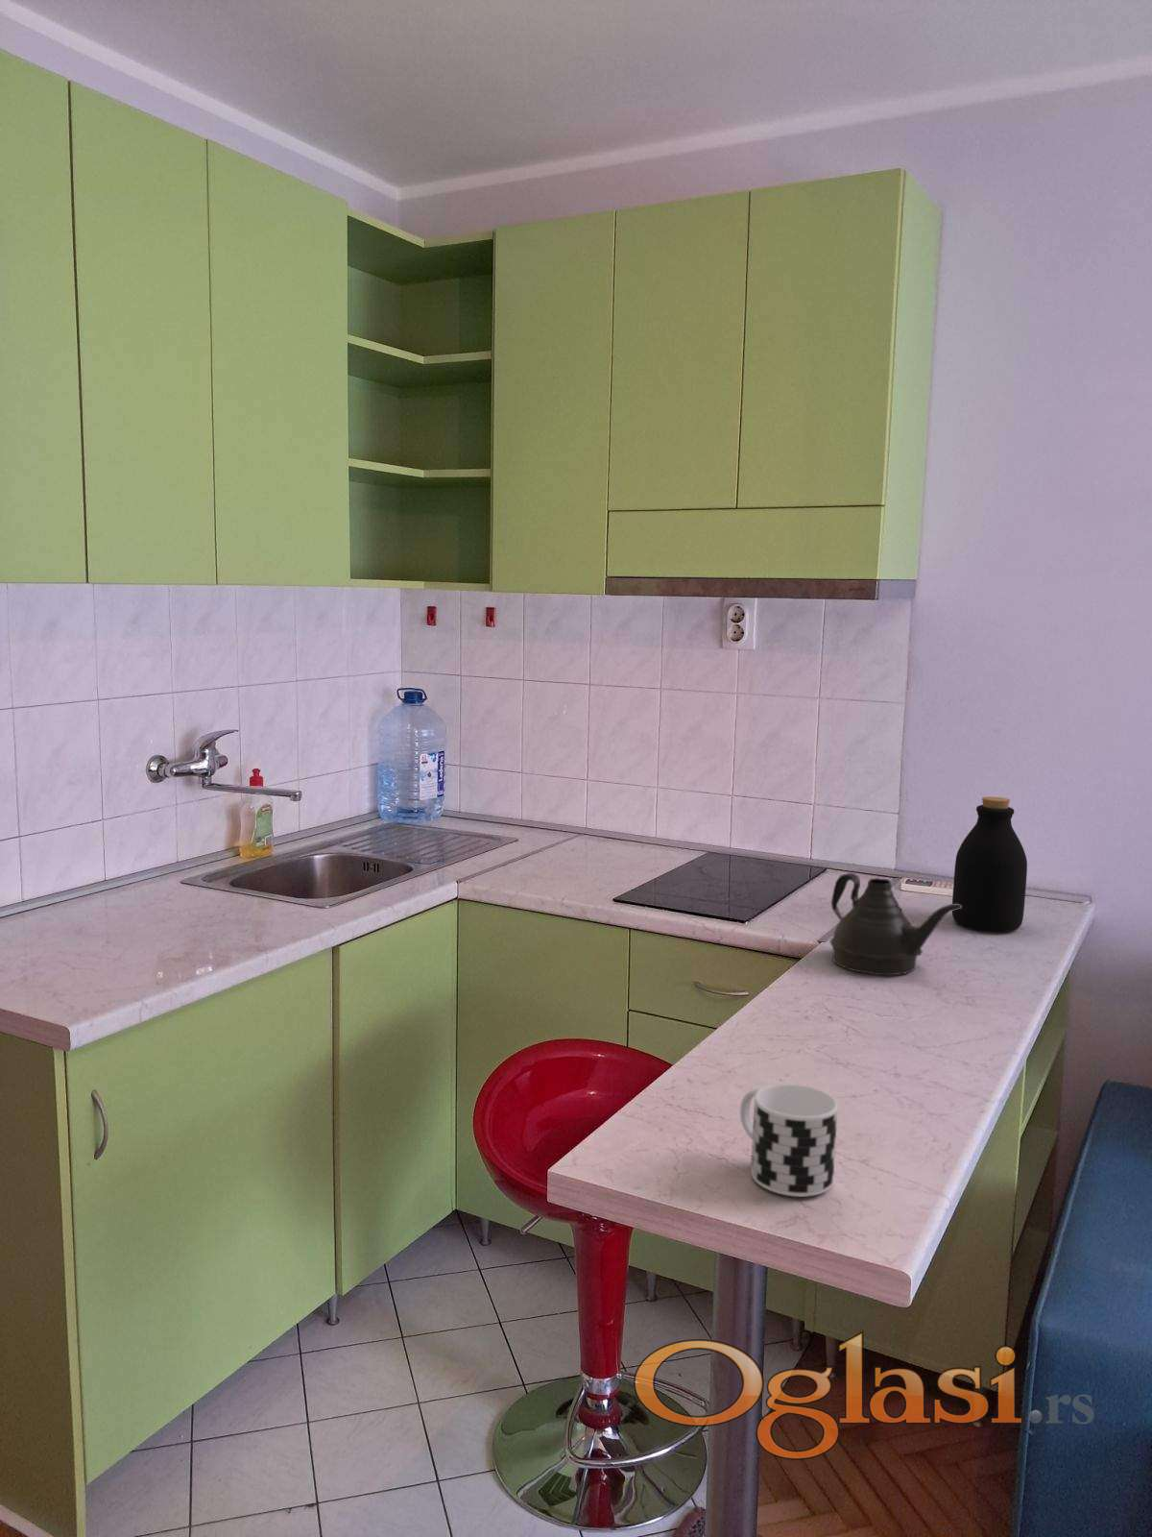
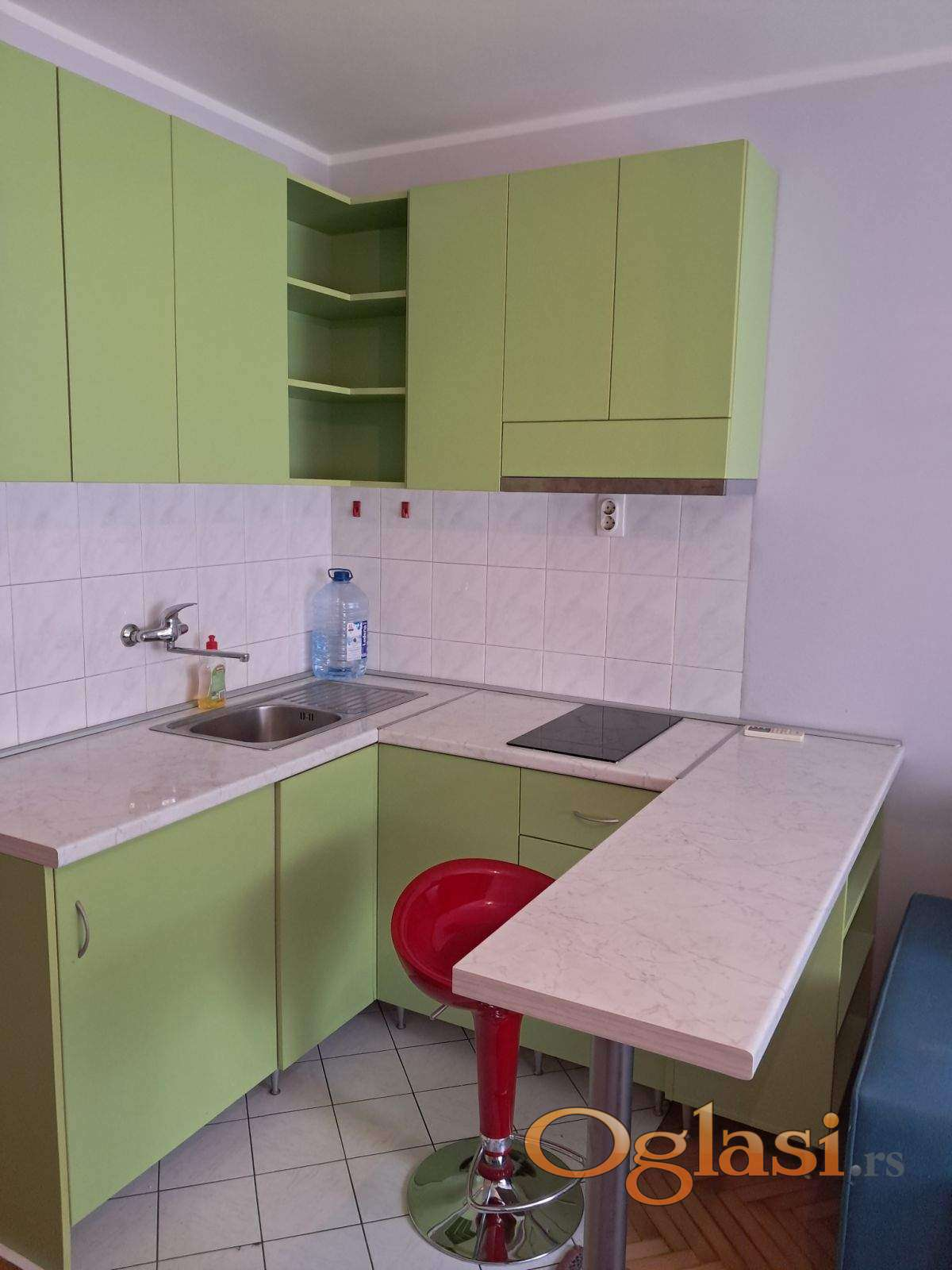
- bottle (991, 862)
- cup (783, 1134)
- teapot (891, 926)
